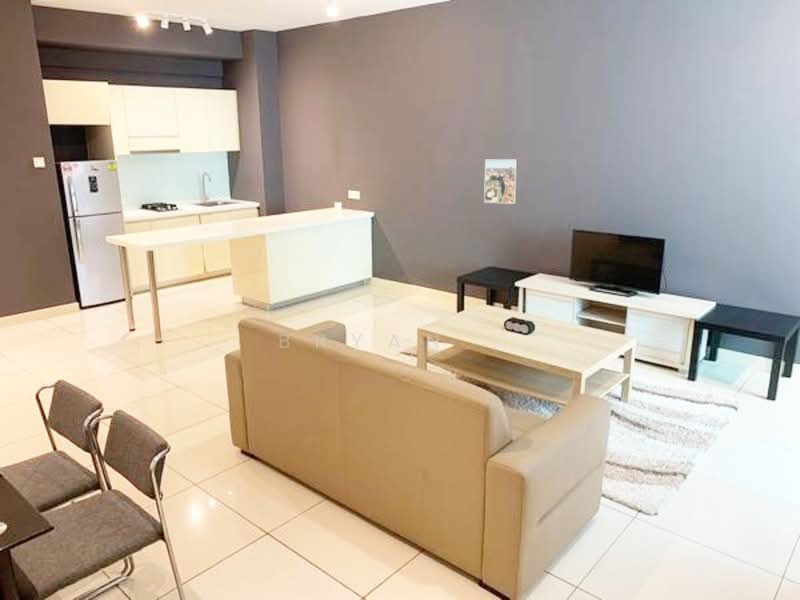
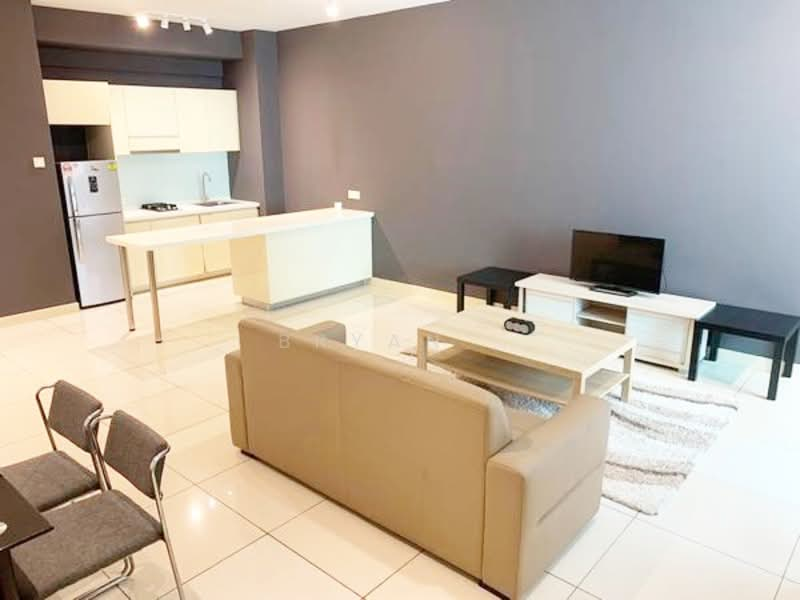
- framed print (500, 181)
